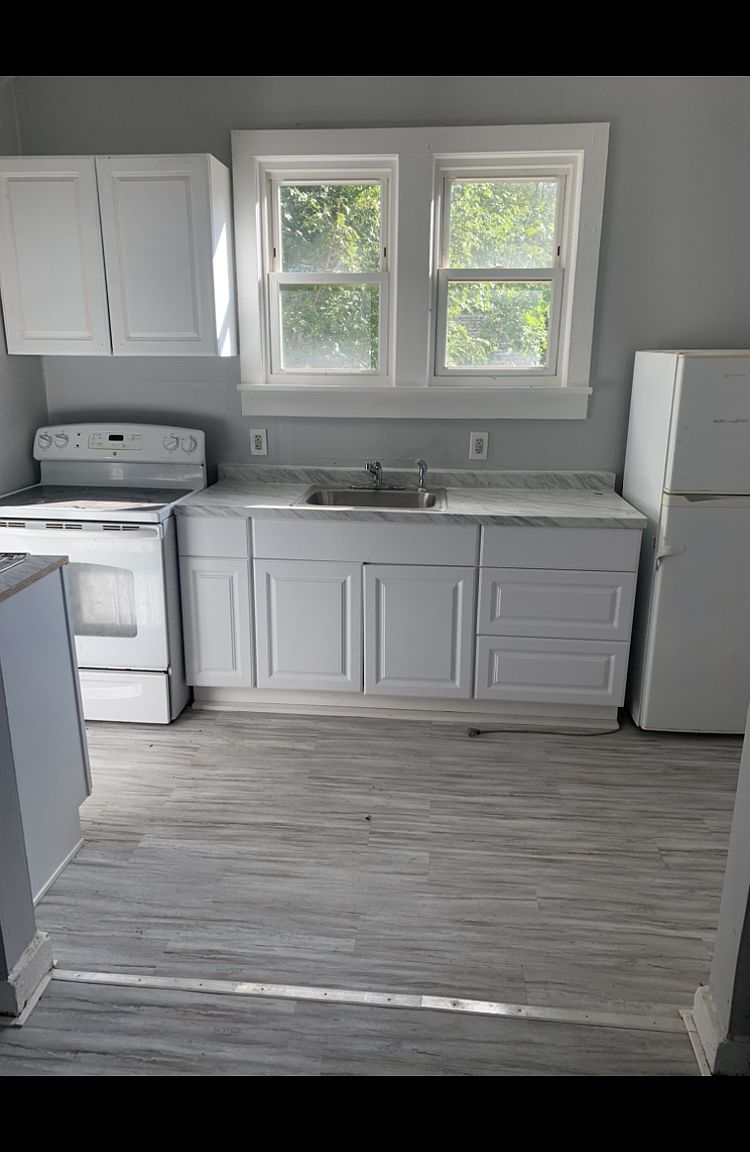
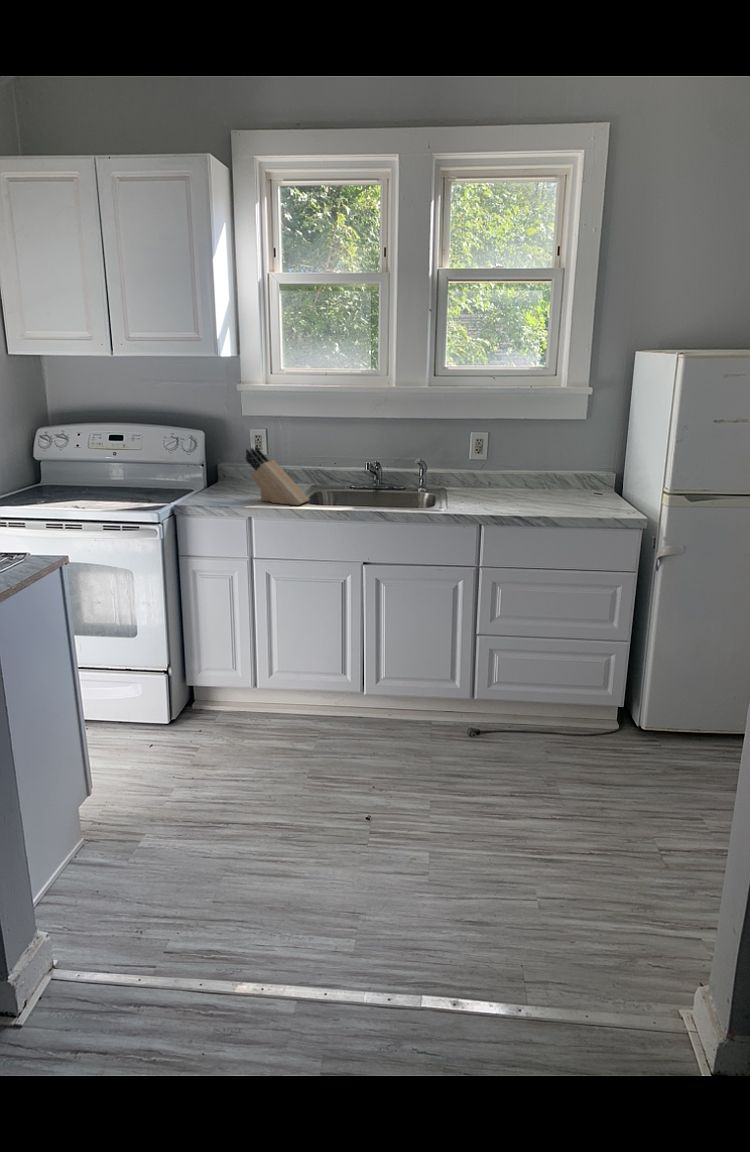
+ knife block (275, 475)
